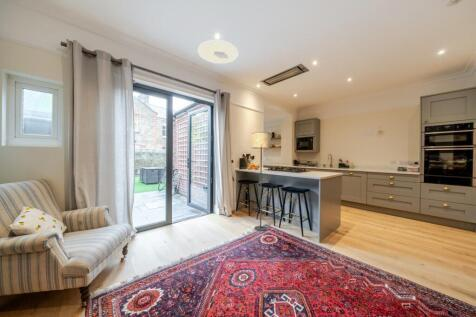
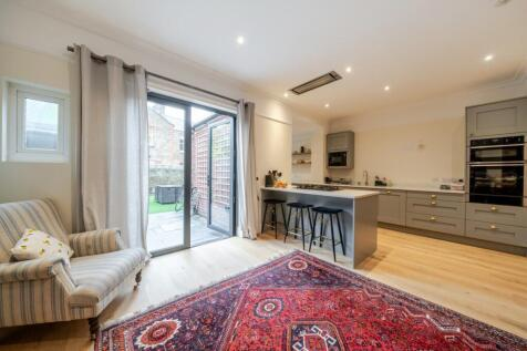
- ceiling light (218, 51)
- floor lamp (260, 181)
